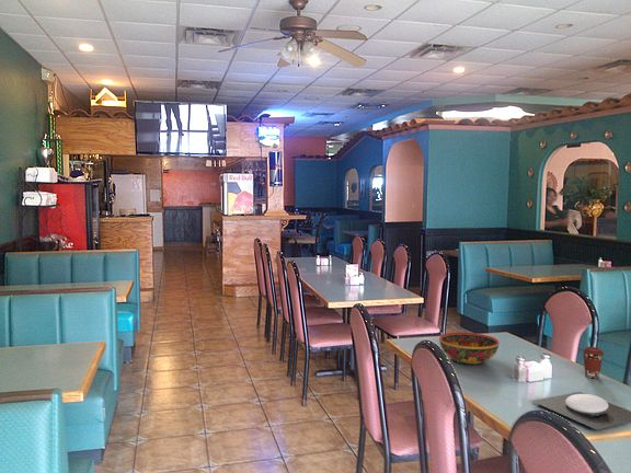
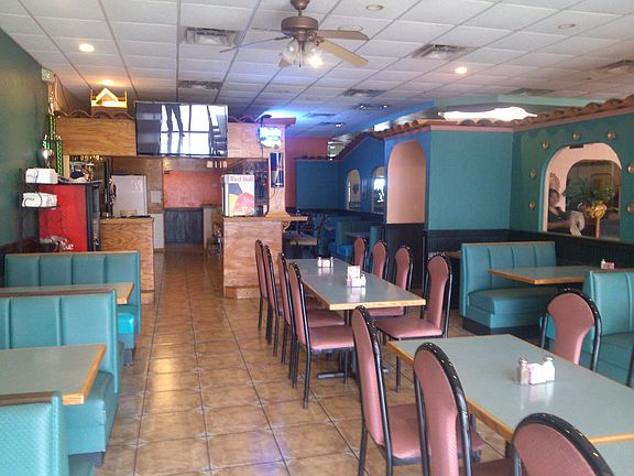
- coffee cup (592, 362)
- plate (587, 404)
- bowl (468, 349)
